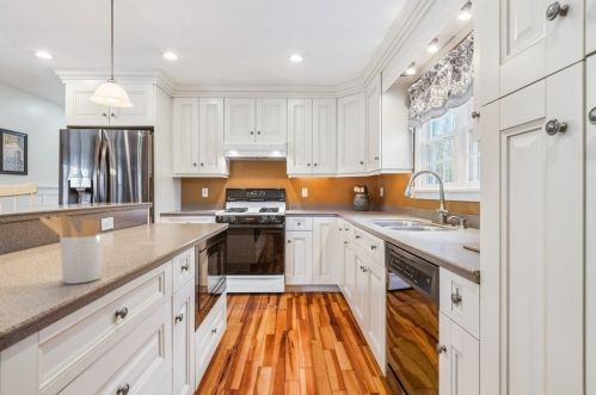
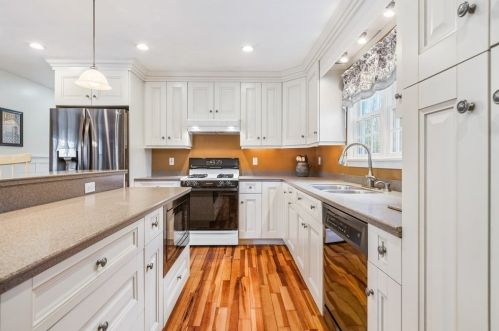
- utensil holder (73, 246)
